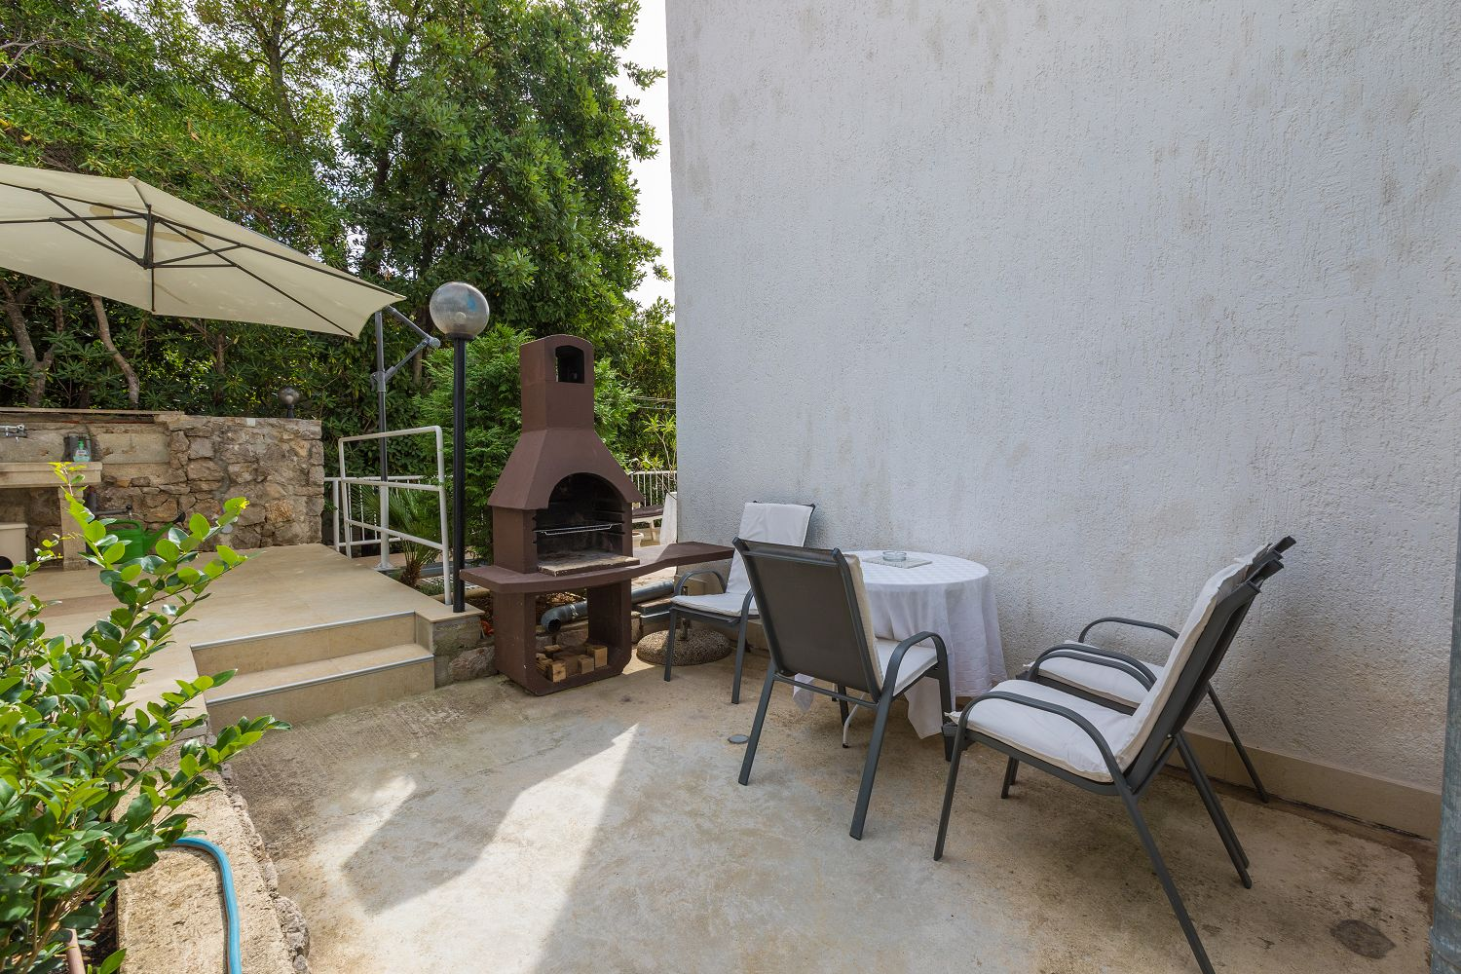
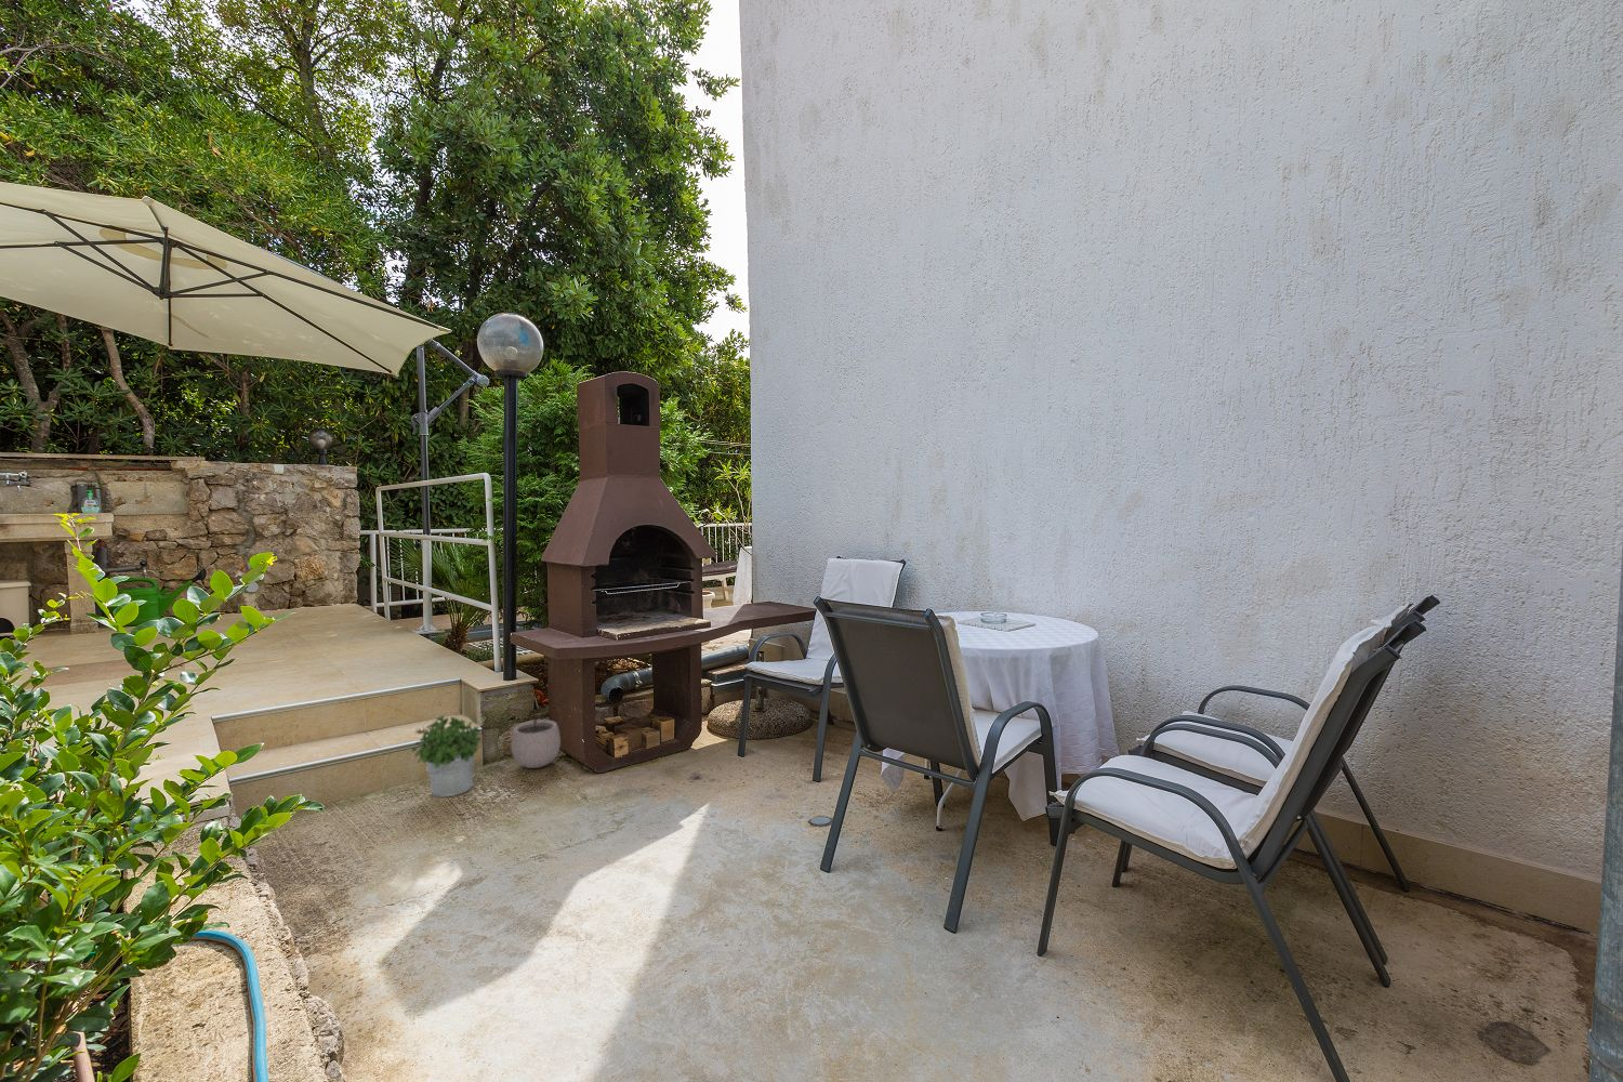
+ potted plant (447, 755)
+ plant pot (536, 737)
